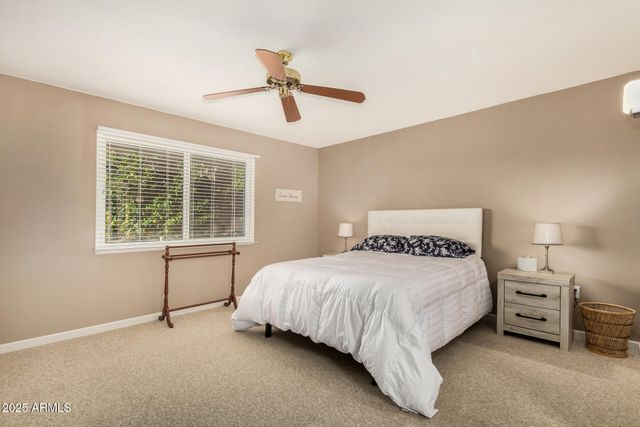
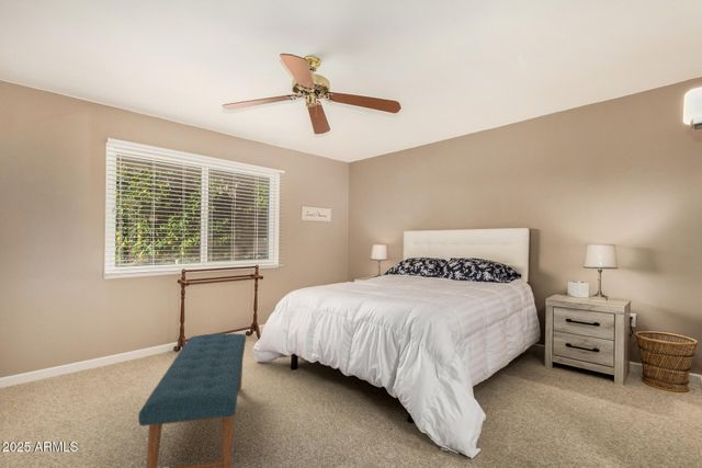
+ bench (206, 391)
